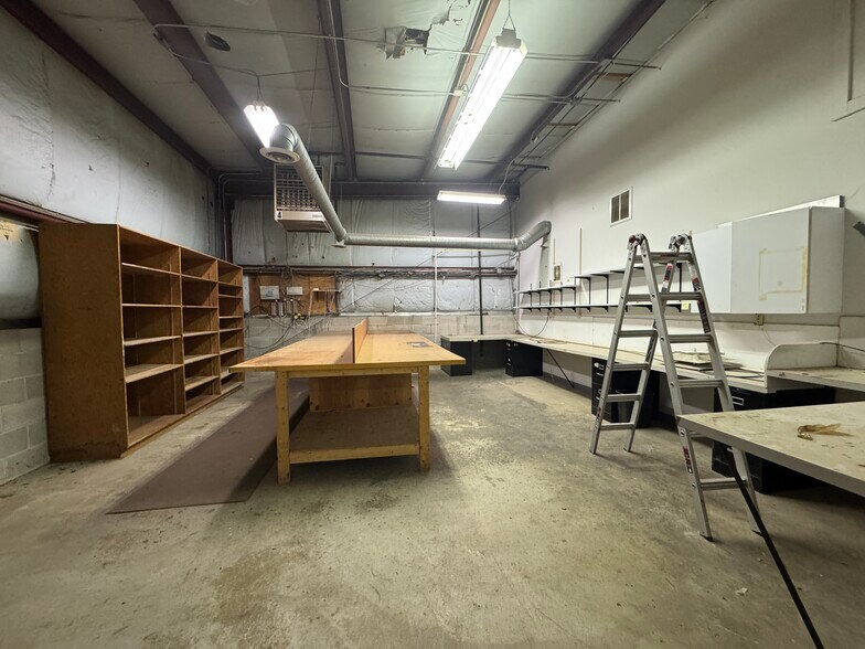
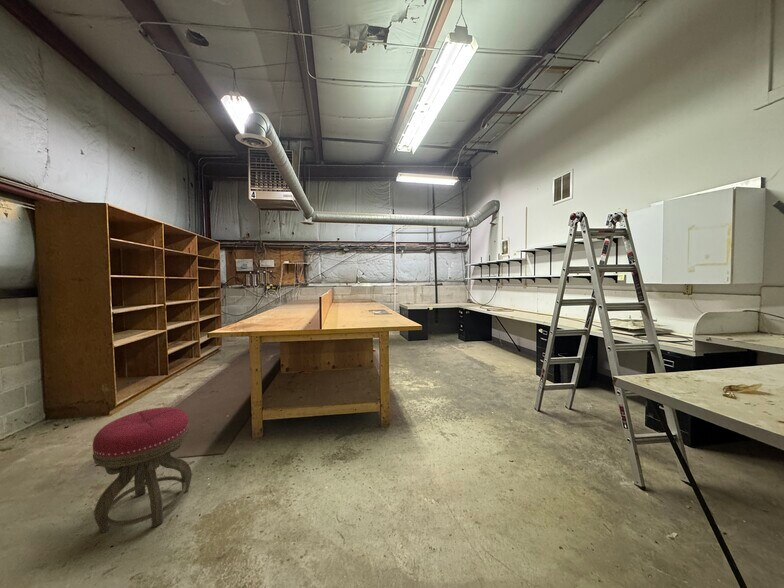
+ stool (146, 463)
